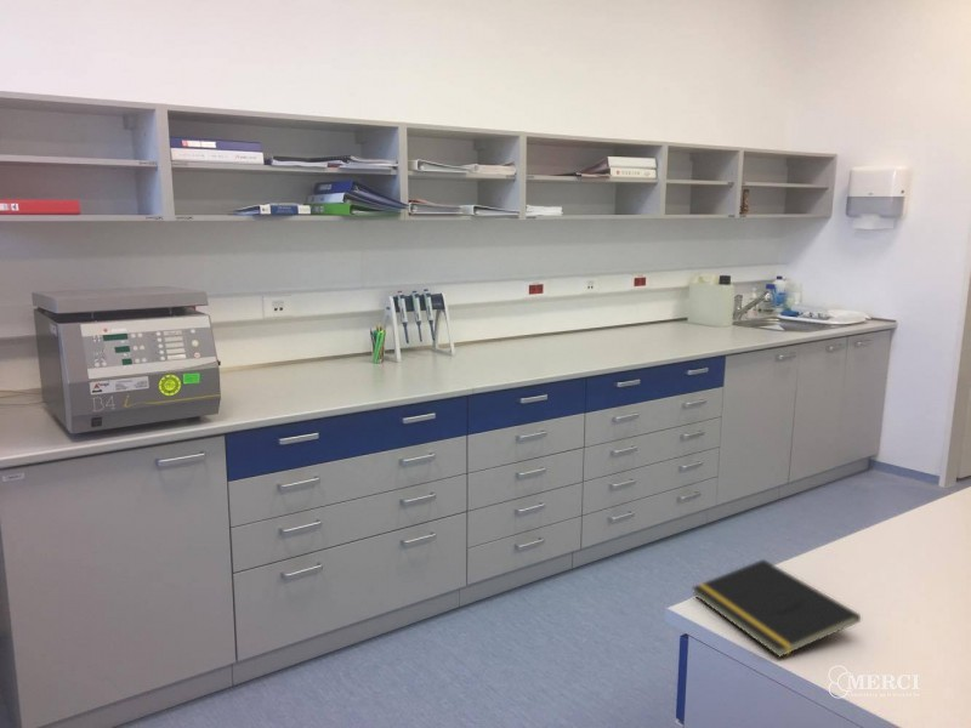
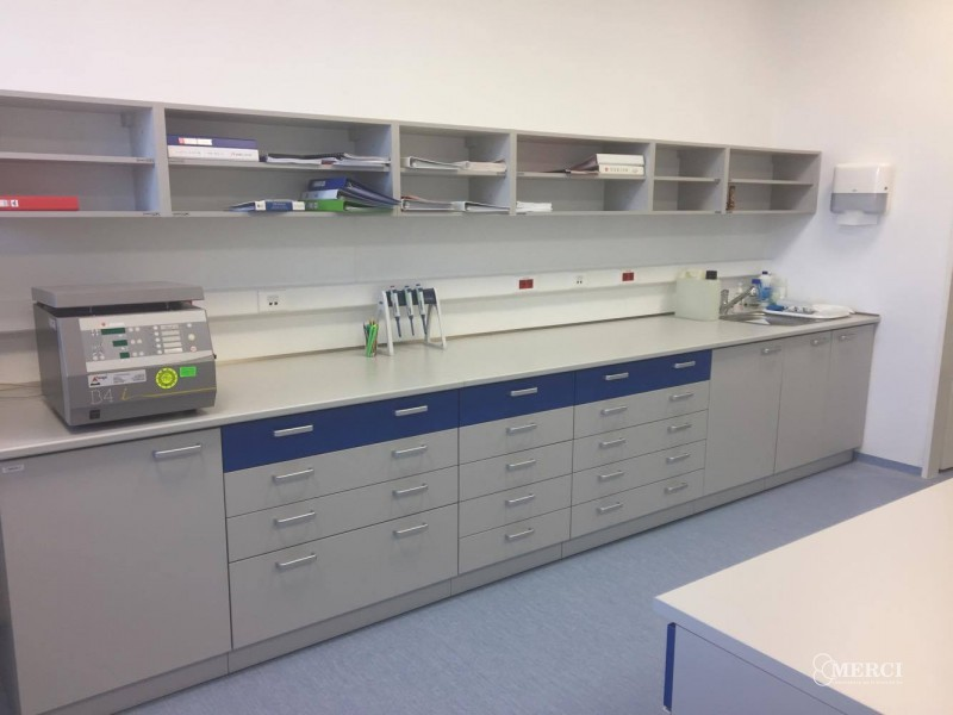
- notepad (771, 603)
